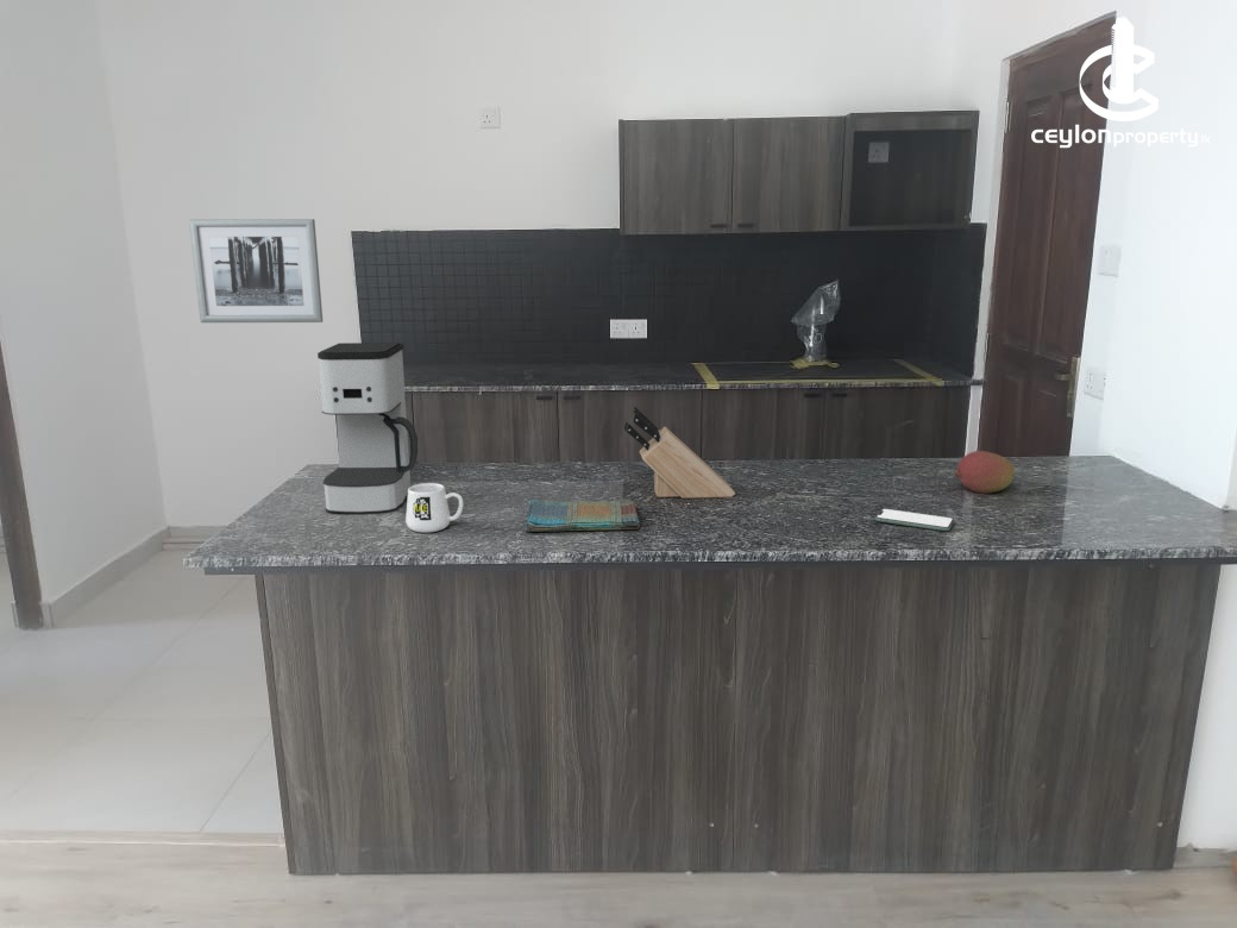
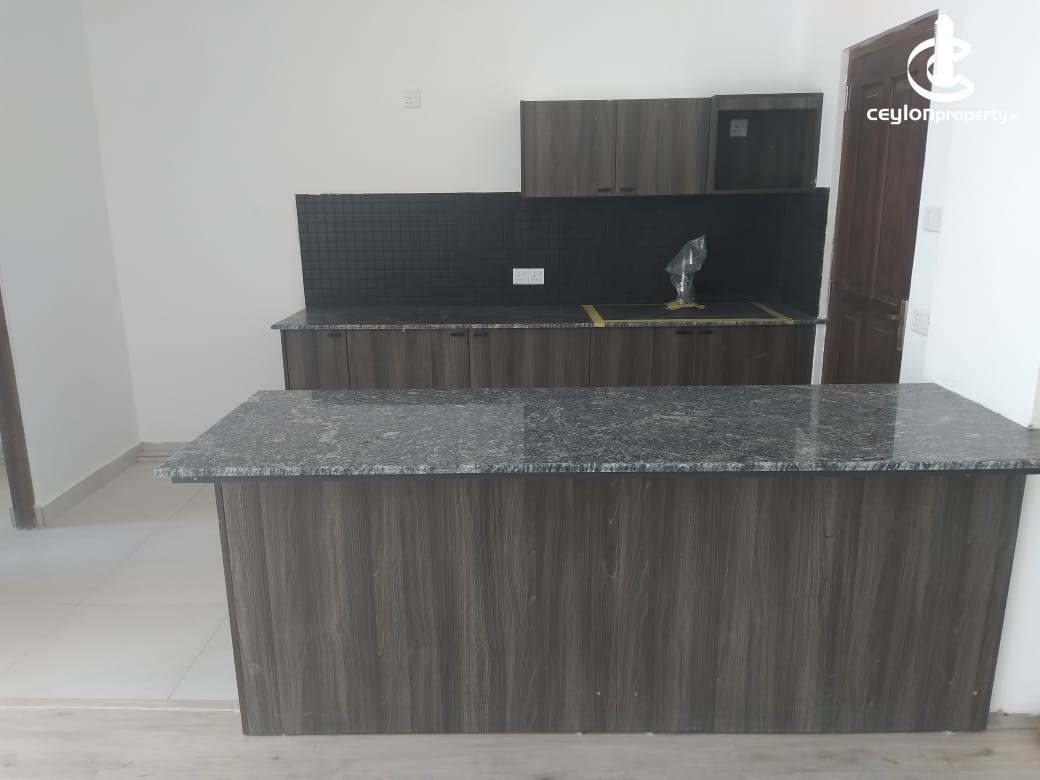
- smartphone (913, 519)
- wall art (256, 271)
- dish towel (582, 514)
- knife block (678, 451)
- mug (434, 507)
- coffee maker (370, 426)
- fruit (984, 471)
